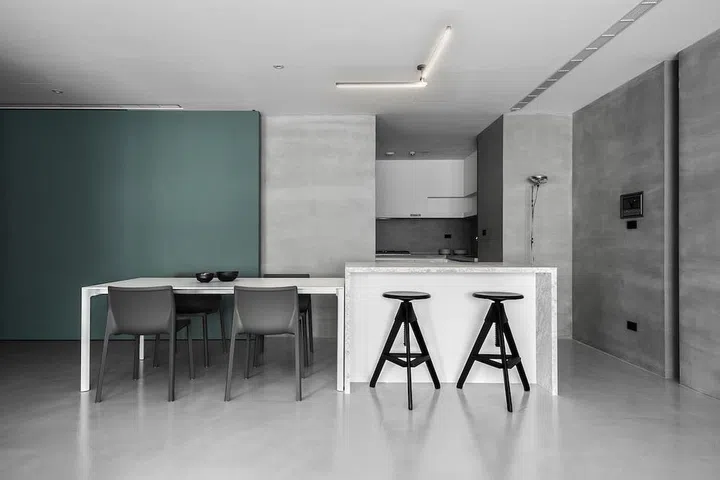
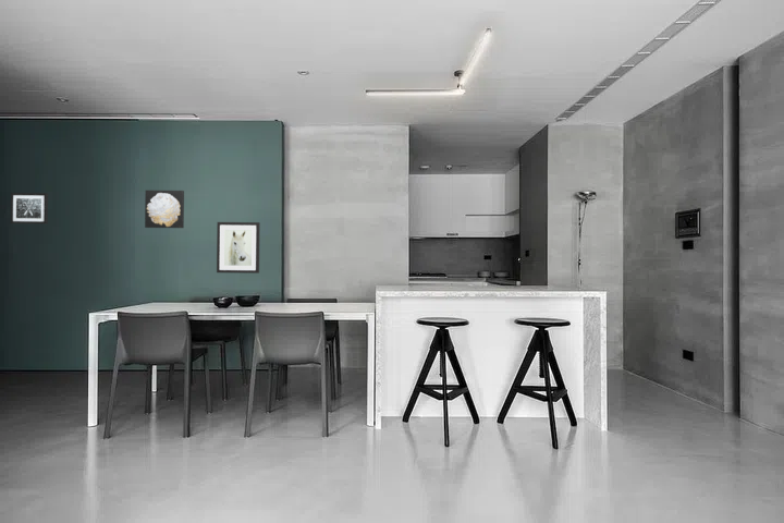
+ wall art (164, 209)
+ wall art (237, 247)
+ wall art (28, 208)
